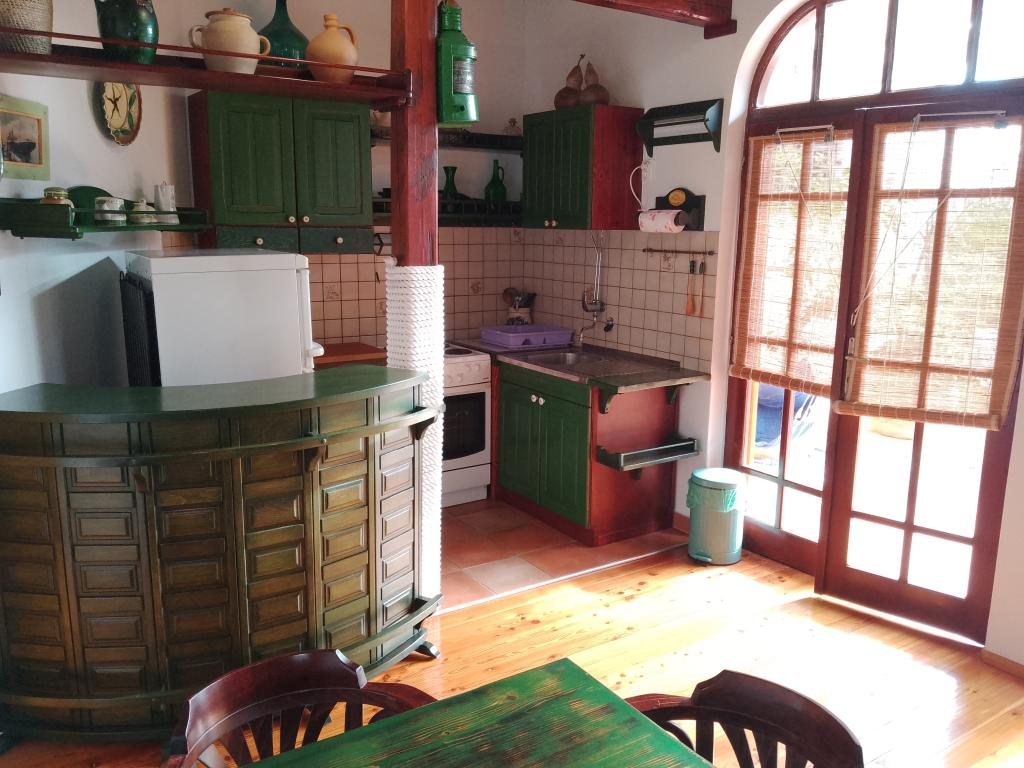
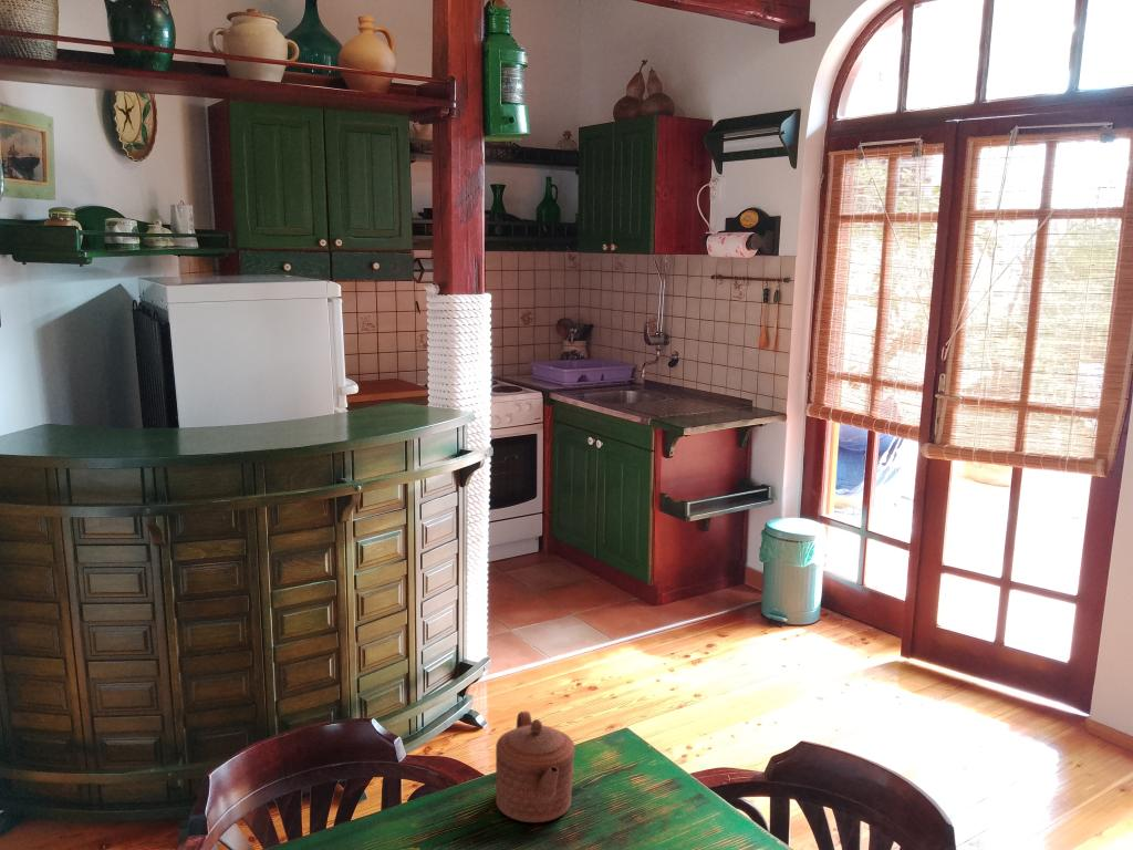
+ teapot (534, 761)
